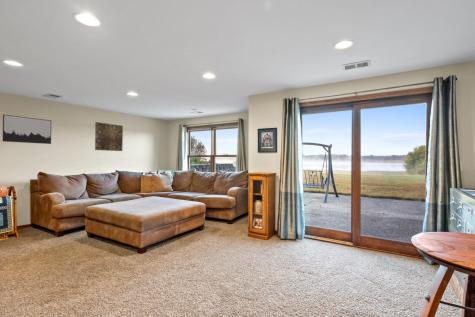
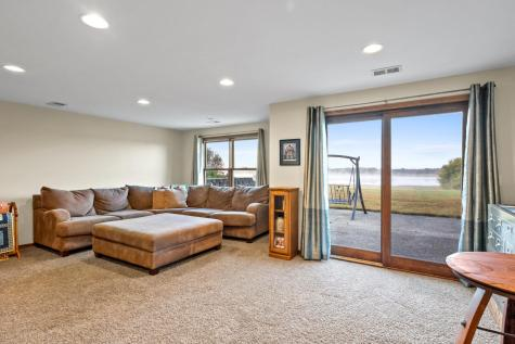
- wall art (109, 137)
- wall art (28, 130)
